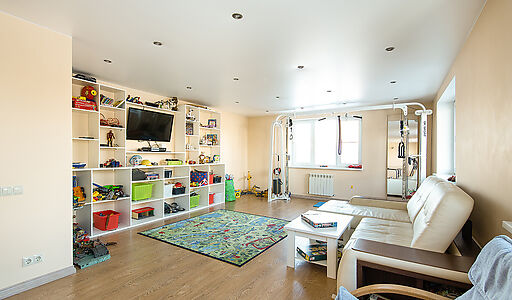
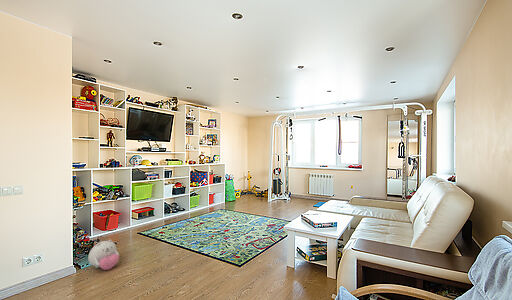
+ plush toy (104, 254)
